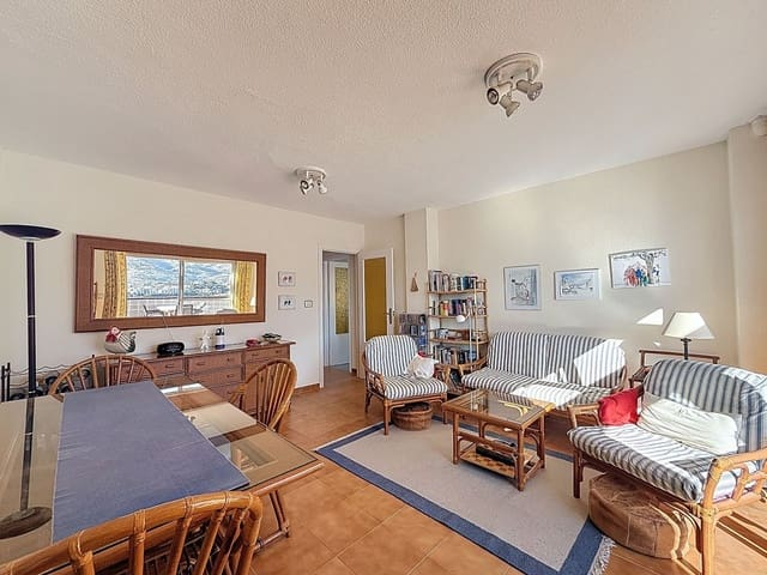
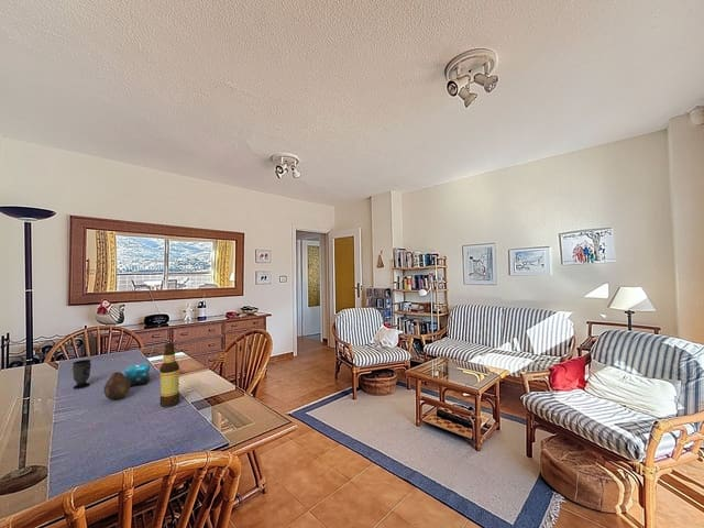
+ candle (138, 371)
+ bottle (169, 373)
+ cup (81, 373)
+ fruit (117, 384)
